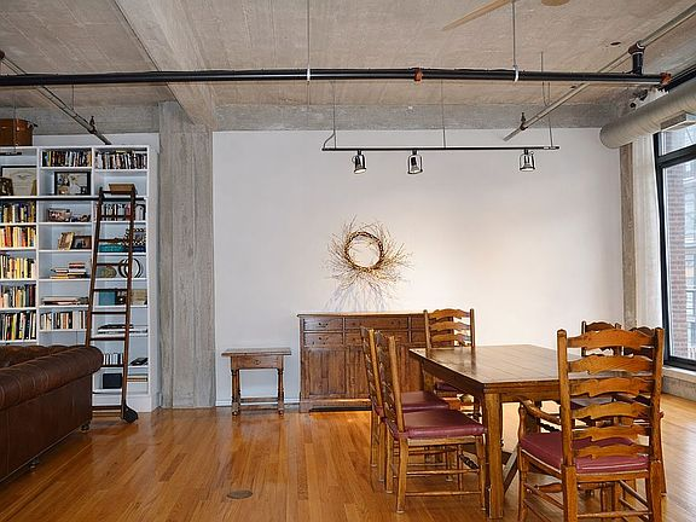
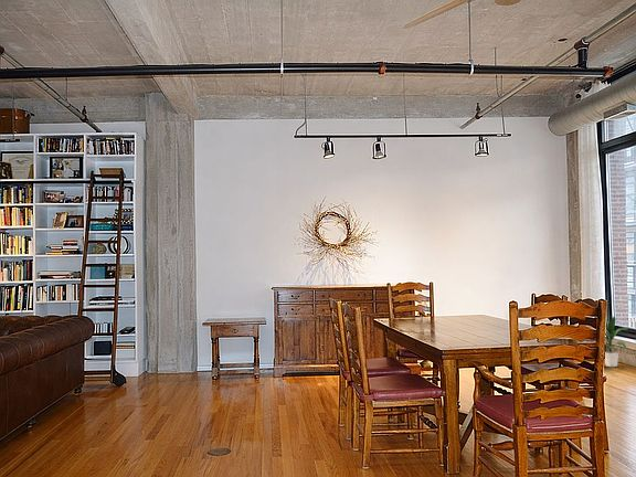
+ indoor plant (608, 340)
